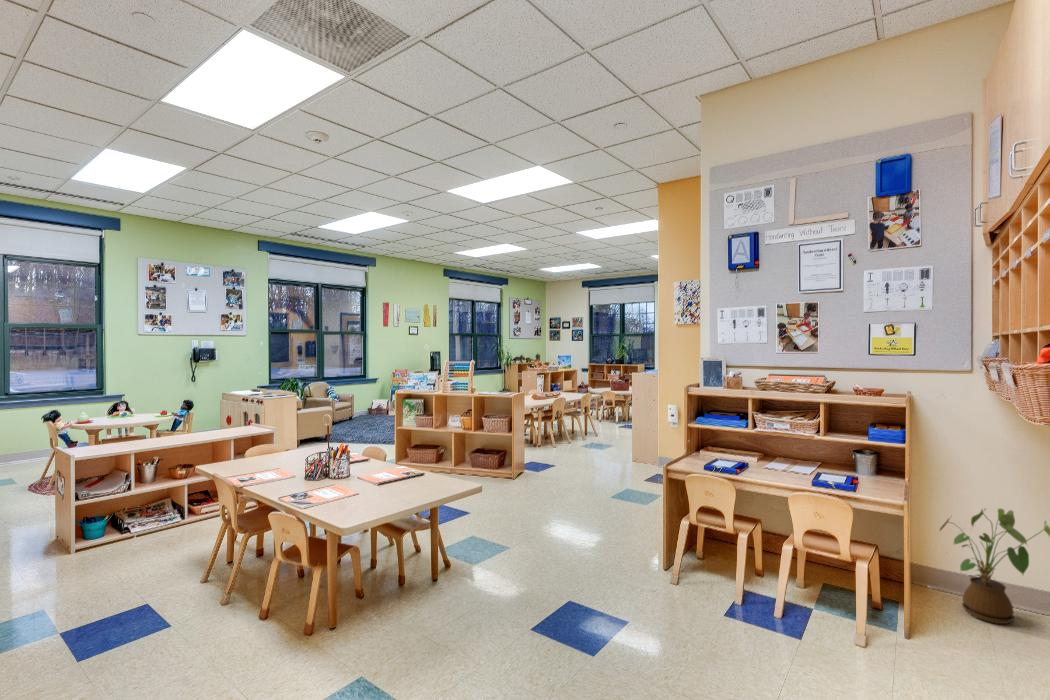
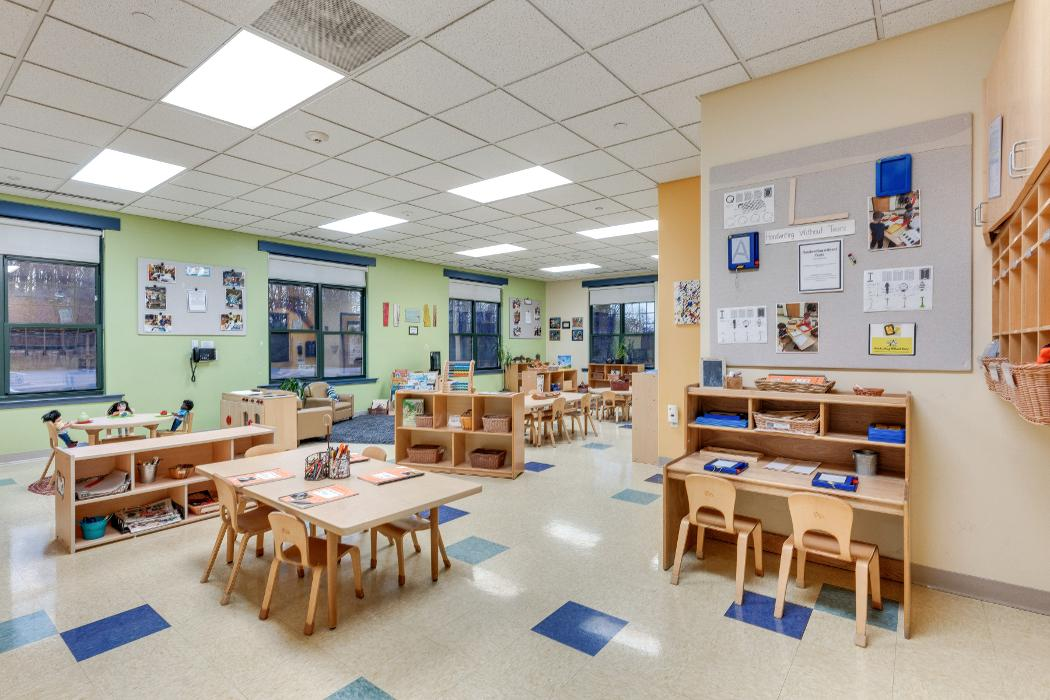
- house plant (995, 565)
